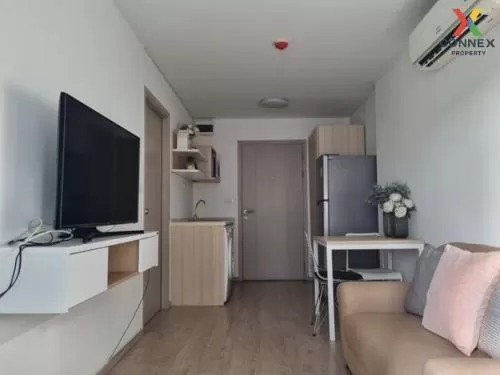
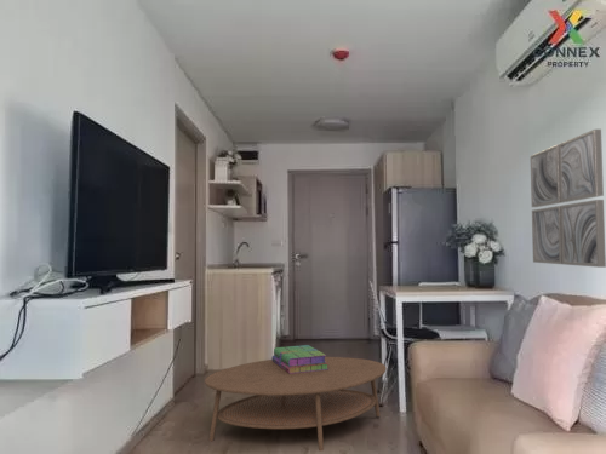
+ stack of books (298, 357)
+ coffee table (298, 400)
+ wall art (561, 202)
